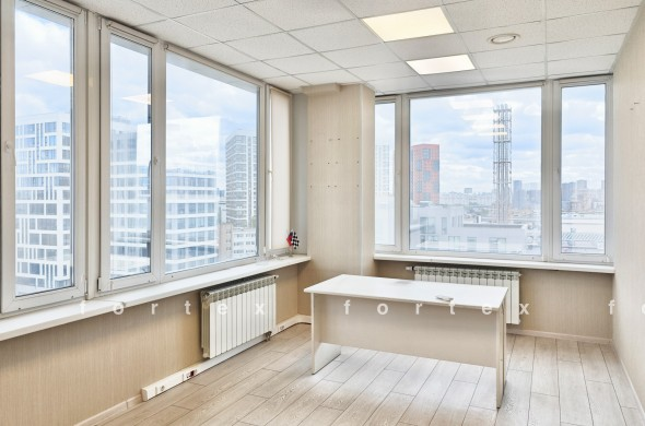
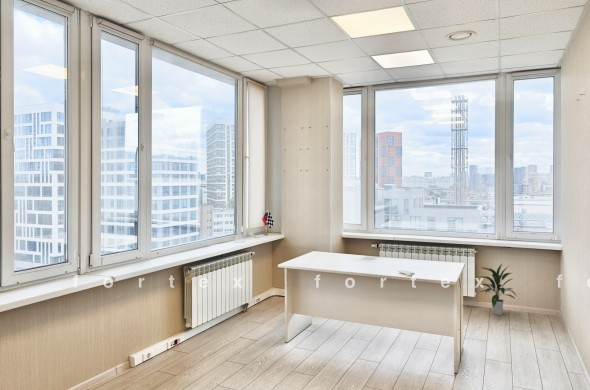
+ indoor plant (496, 289)
